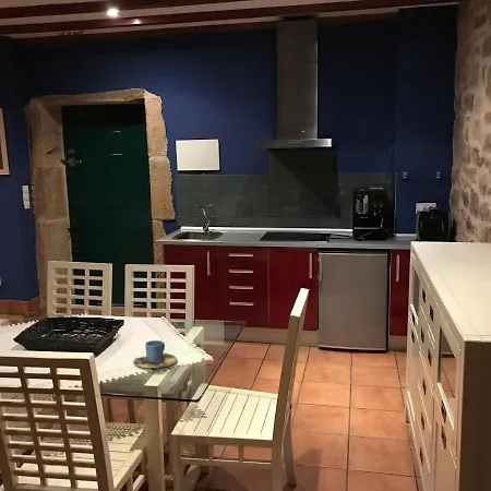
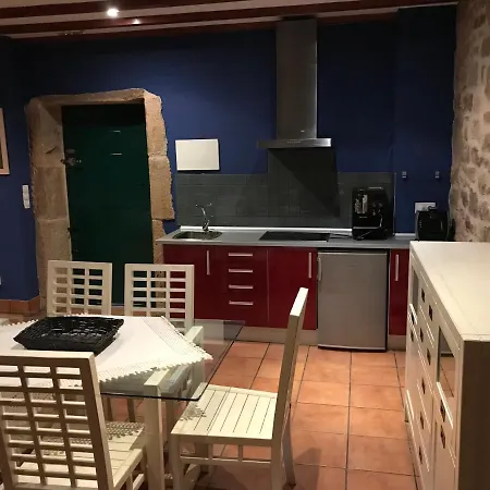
- cup (155, 351)
